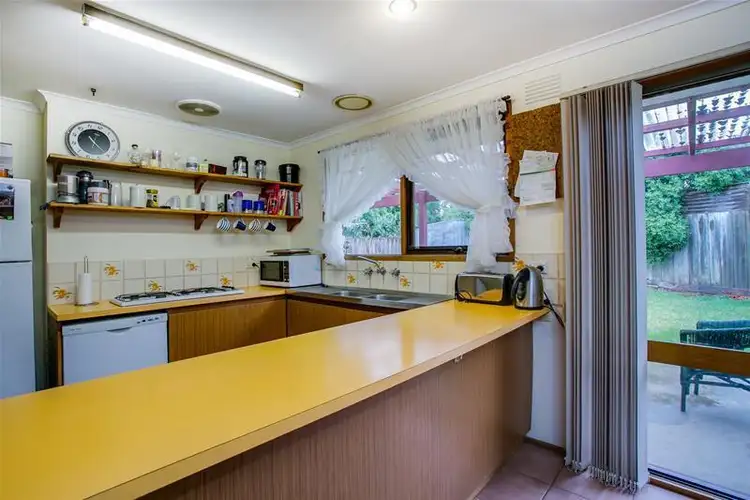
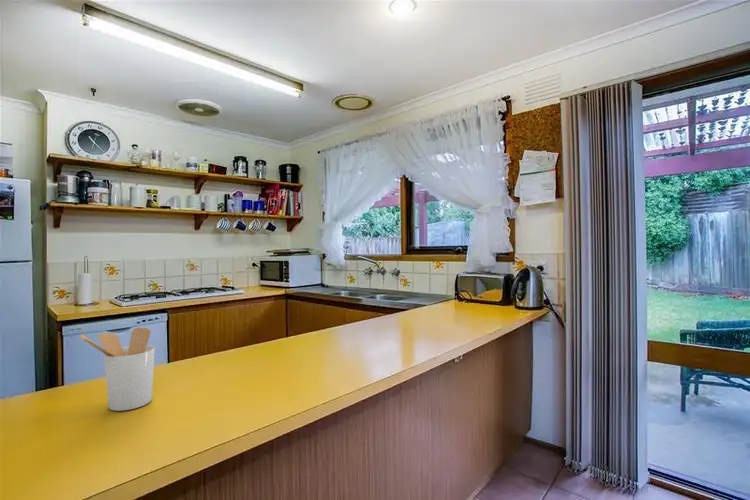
+ utensil holder (117, 367)
